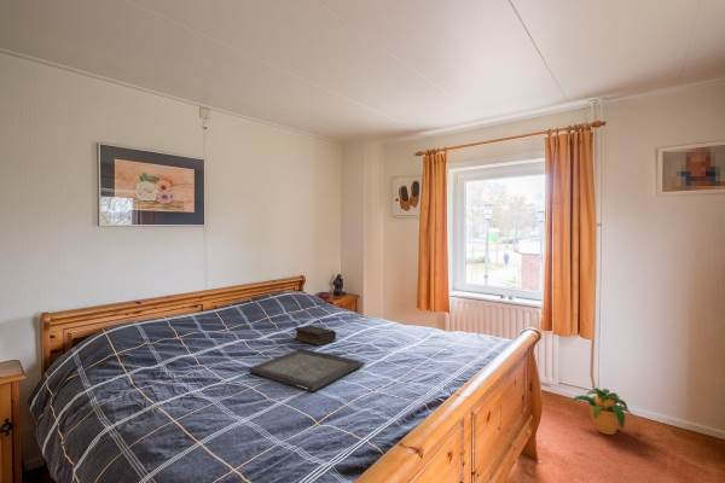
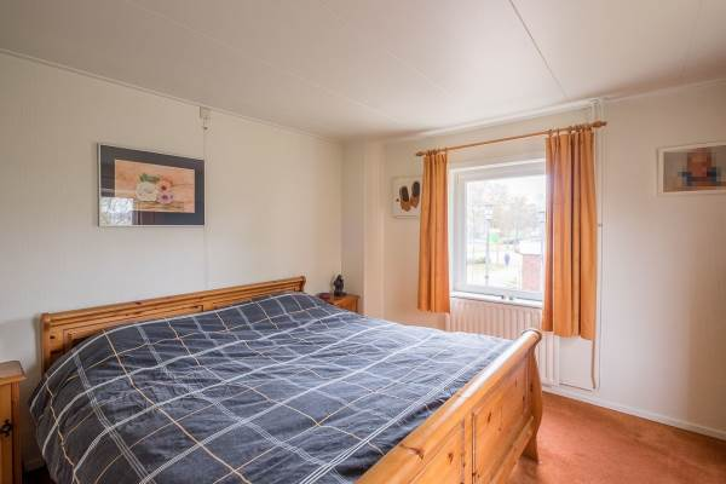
- serving tray (307, 366)
- potted plant (601, 407)
- book (314, 333)
